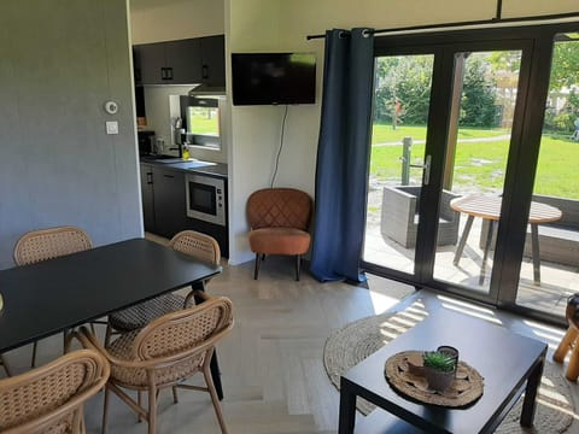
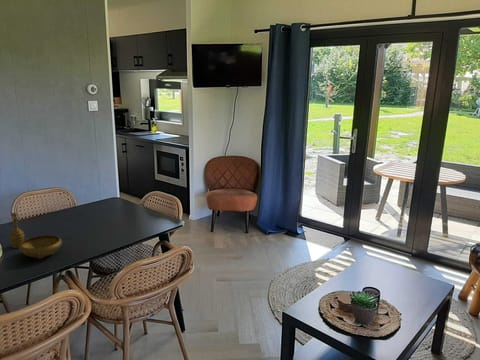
+ decorative bowl (33, 237)
